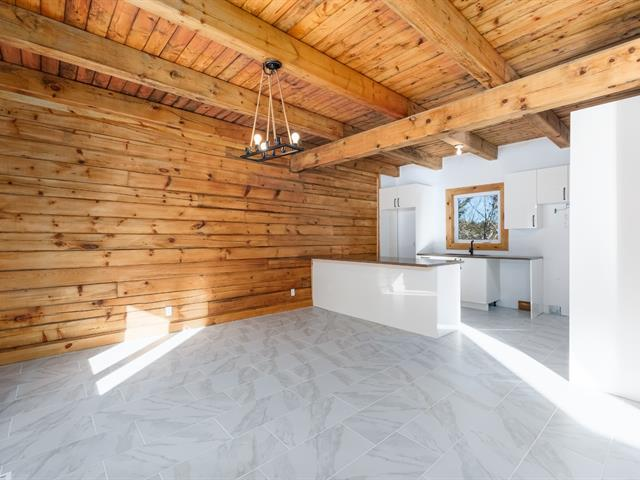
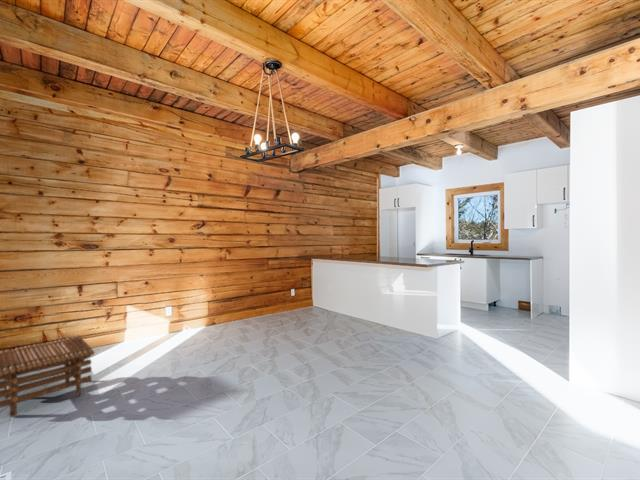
+ stool (42, 373)
